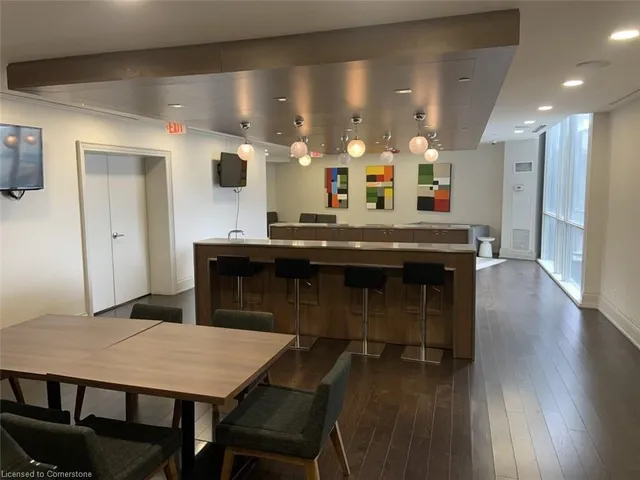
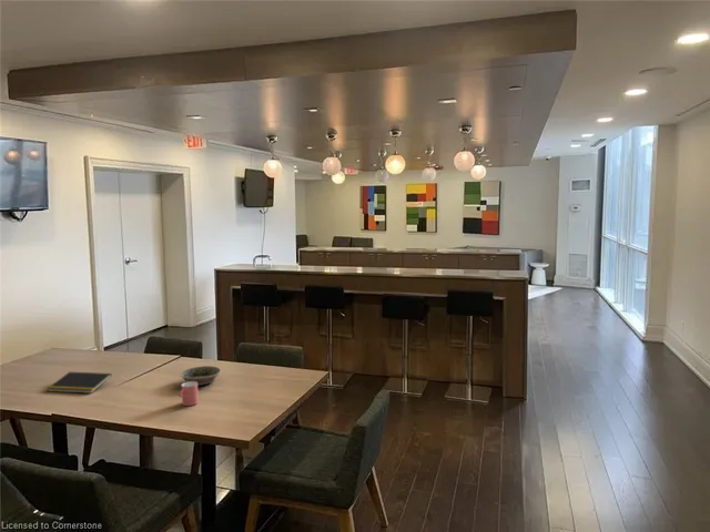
+ bowl (201, 377)
+ cup (187, 395)
+ notepad (80, 381)
